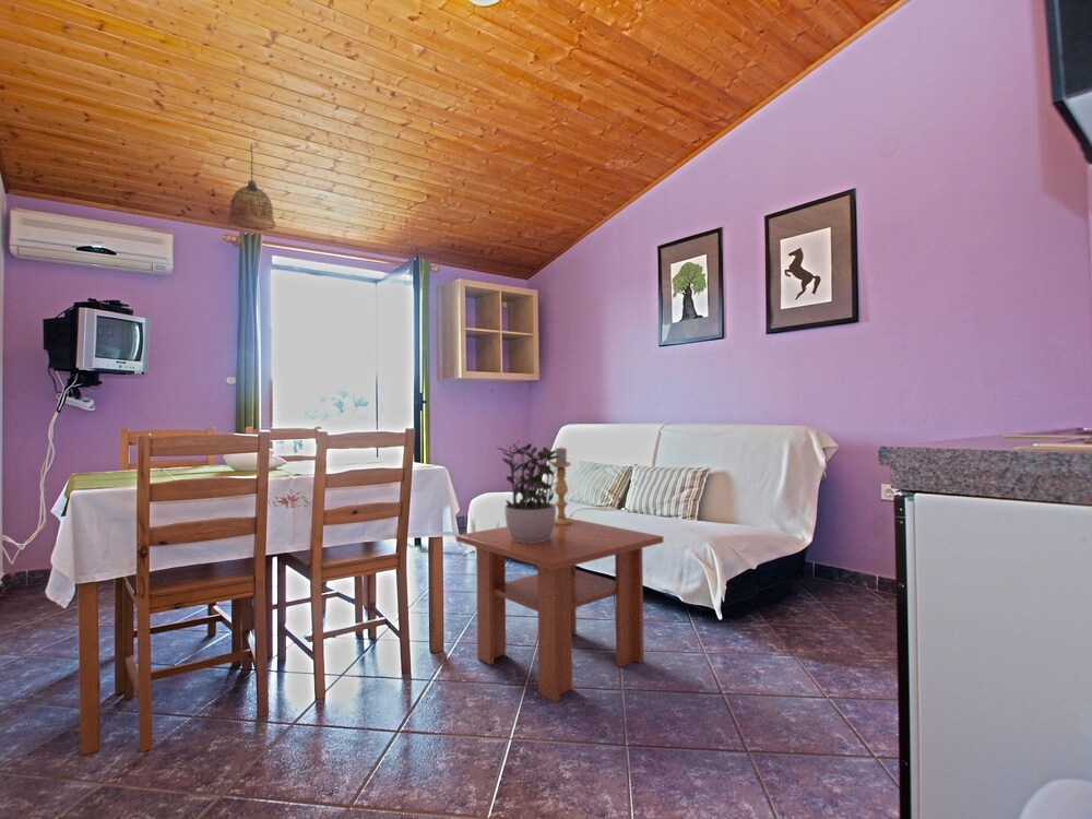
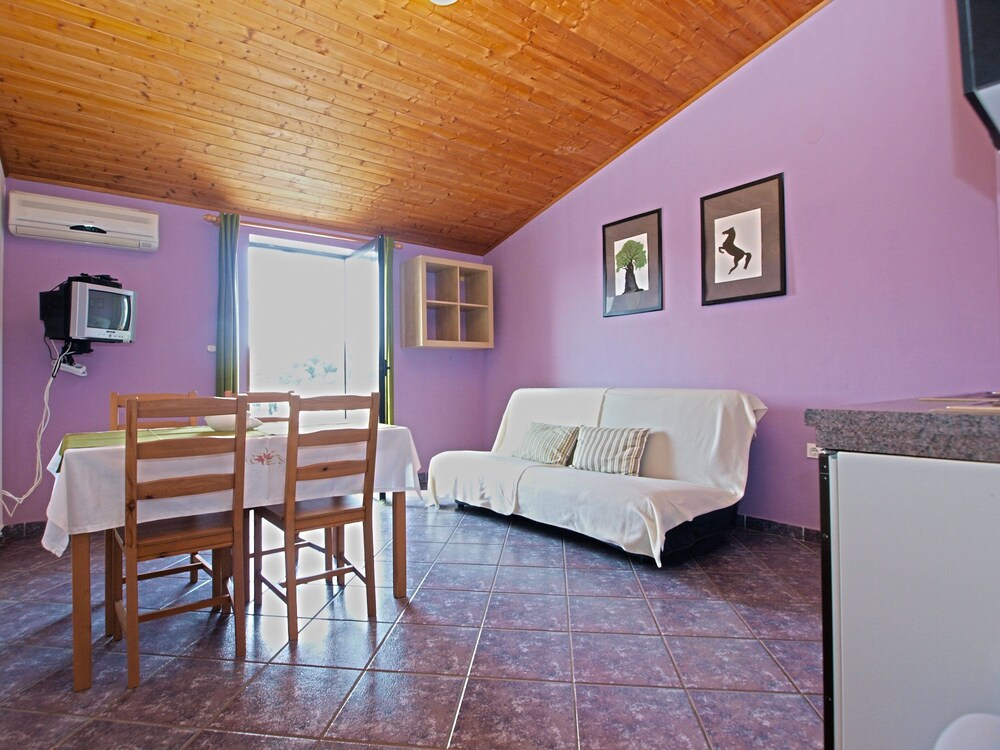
- pendant lamp (251, 182)
- coffee table (559, 597)
- candle holder (560, 484)
- potted plant (531, 487)
